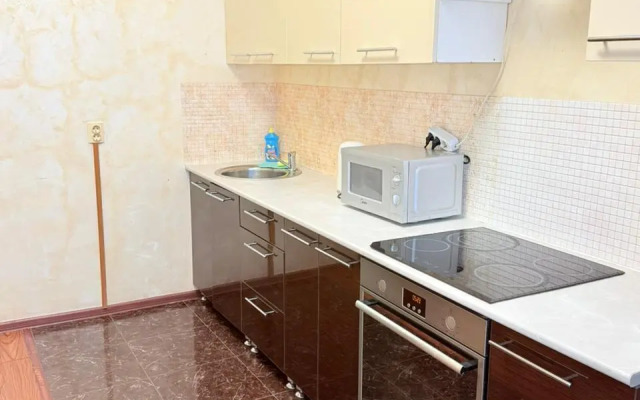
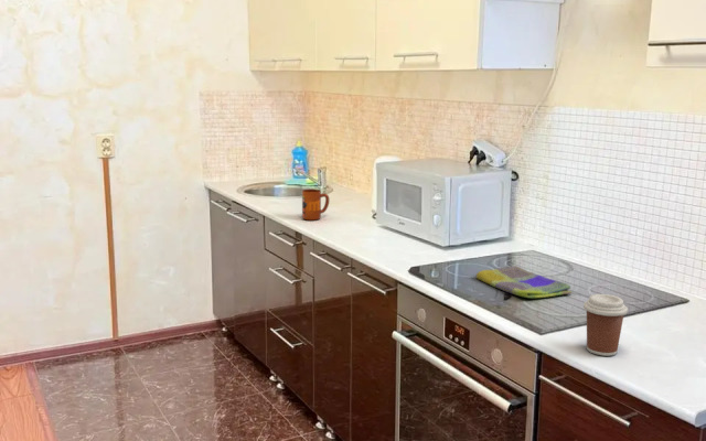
+ coffee cup (603, 324)
+ dish towel (521, 281)
+ mug (315, 204)
